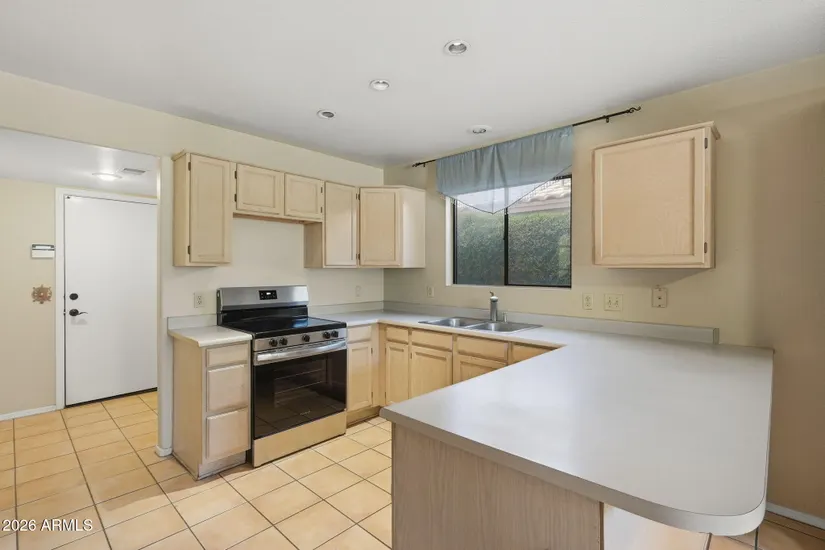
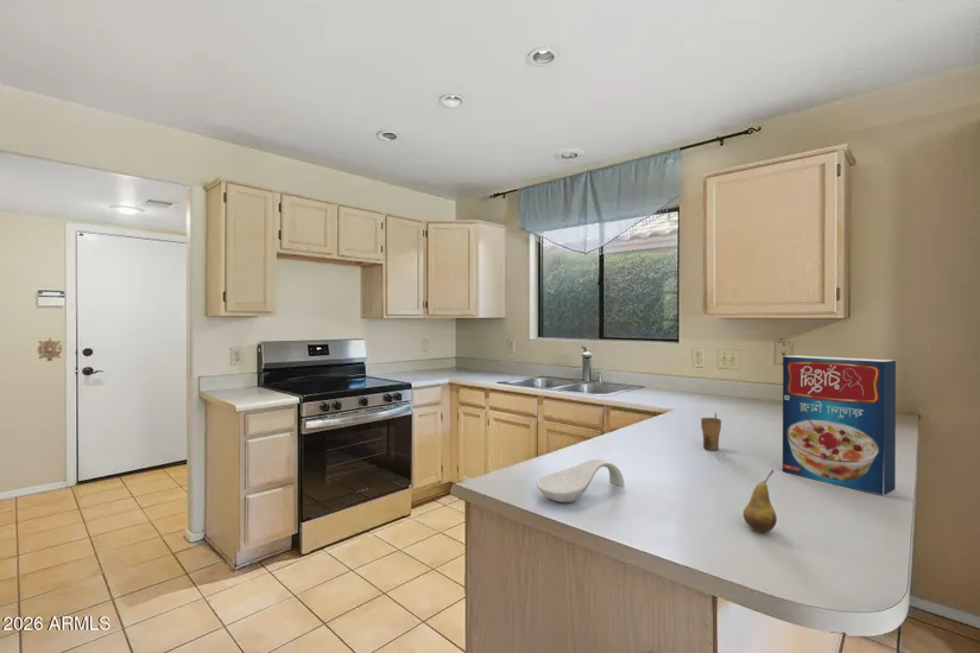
+ cereal box (835, 418)
+ cup (710, 430)
+ spoon rest (581, 478)
+ fruit (759, 500)
